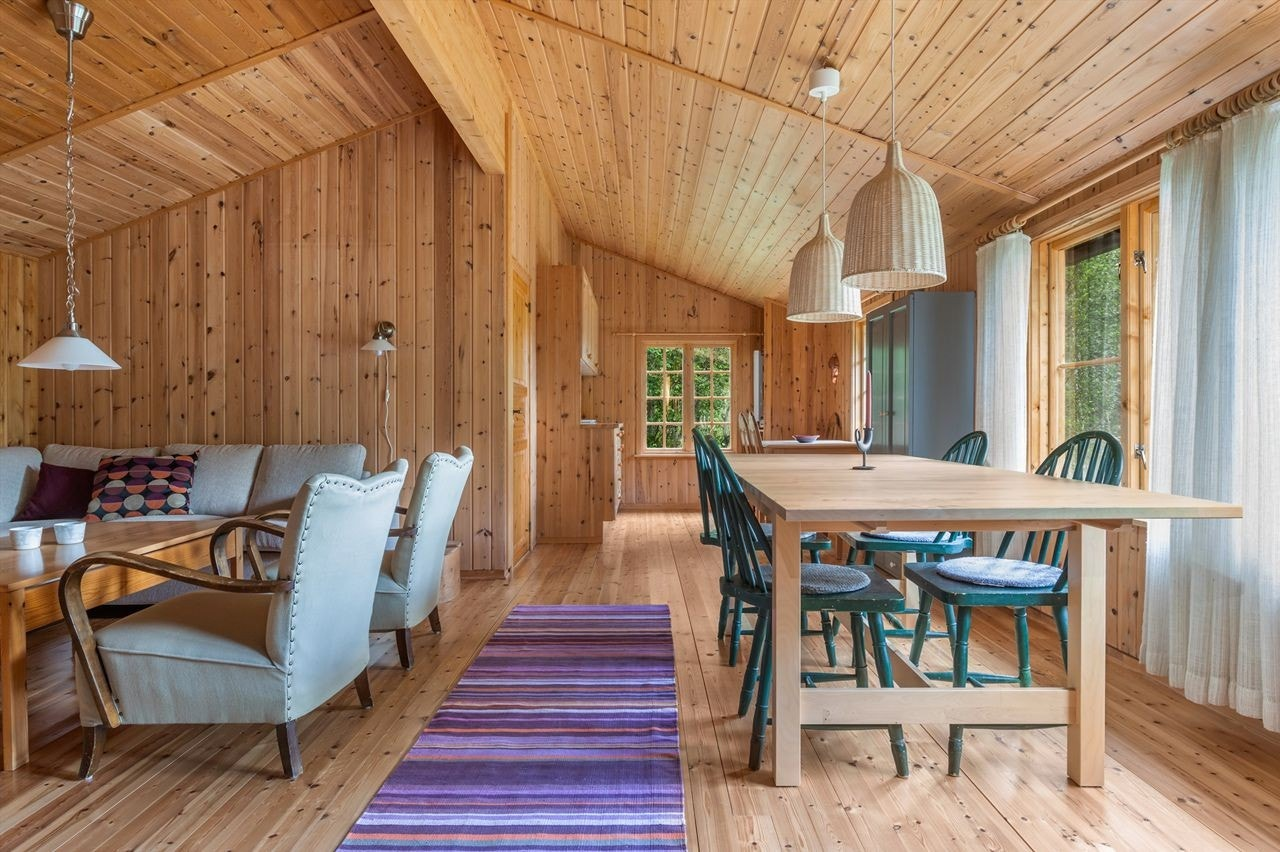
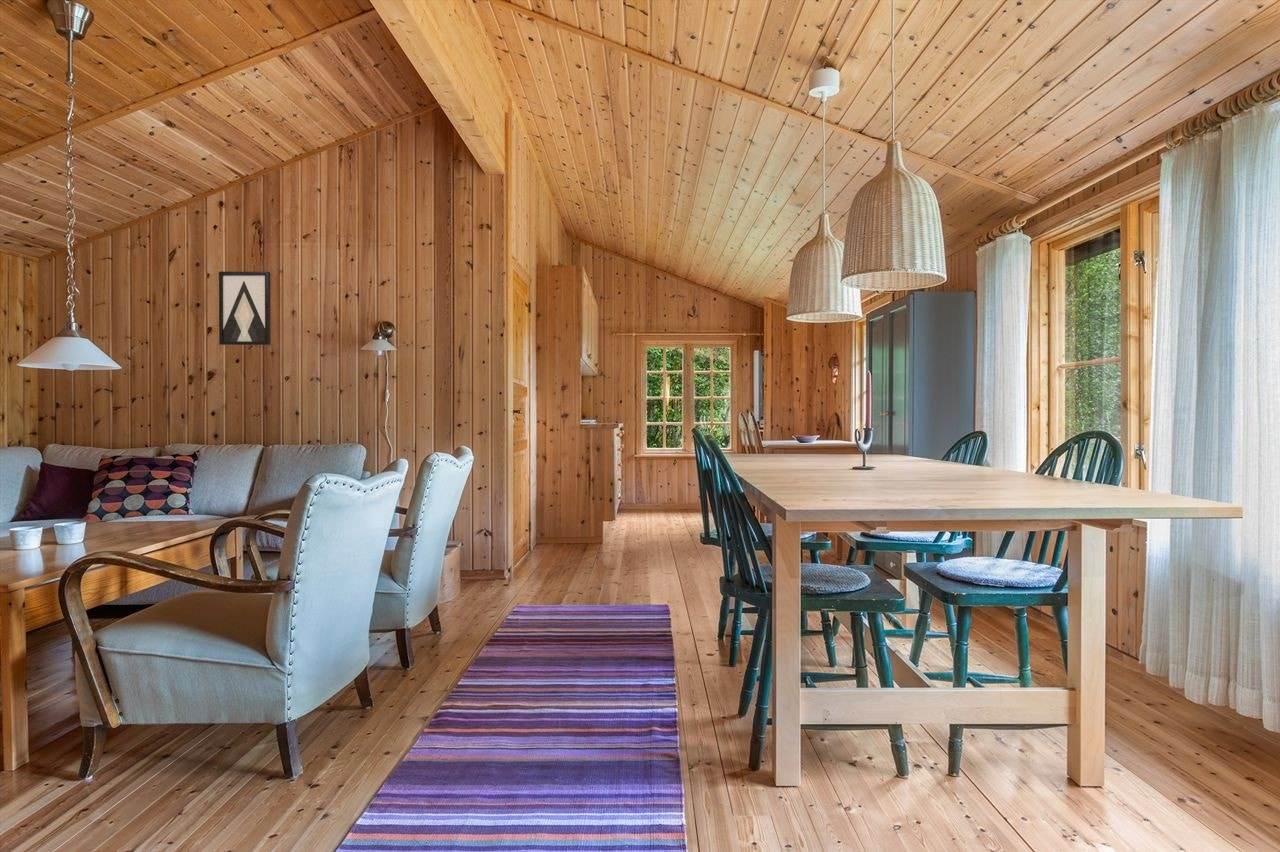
+ wall art (244, 308)
